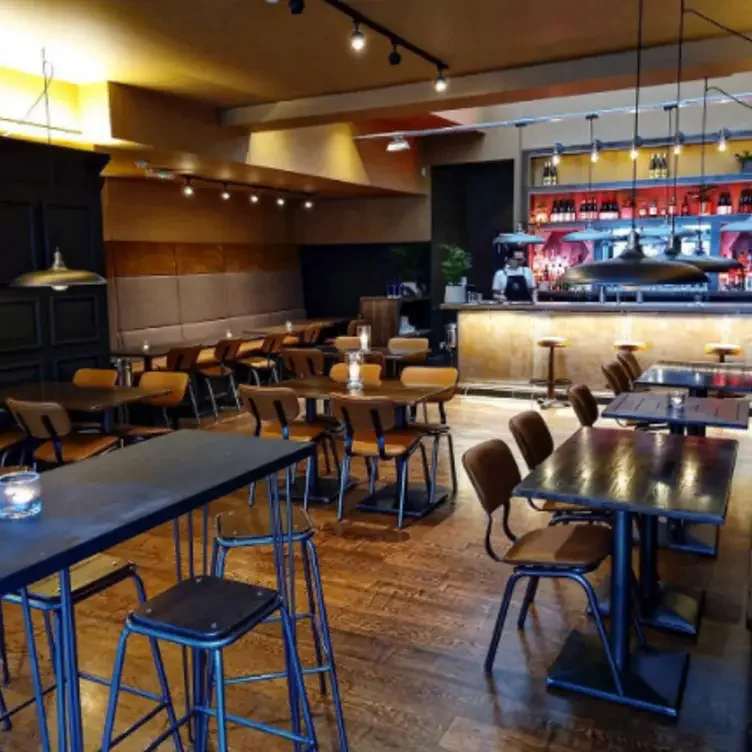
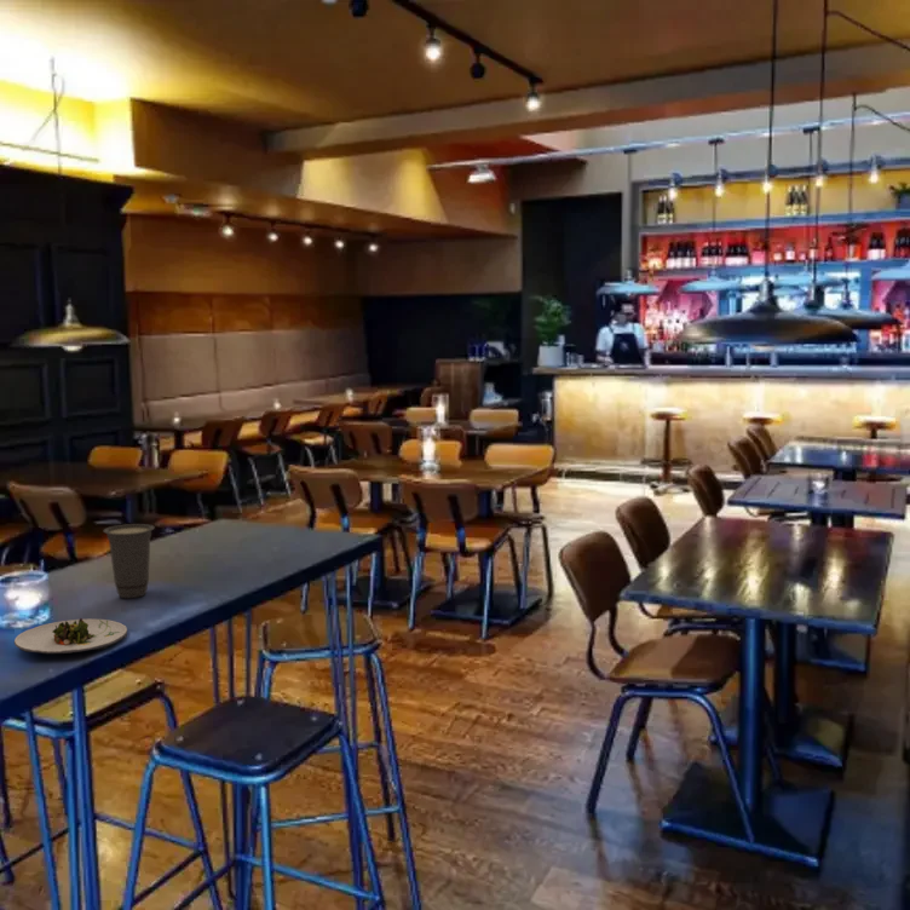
+ cup (131, 561)
+ salad plate (71, 629)
